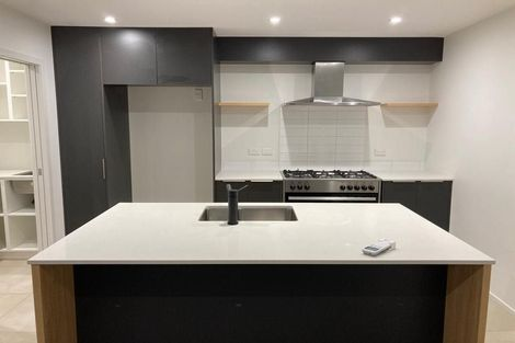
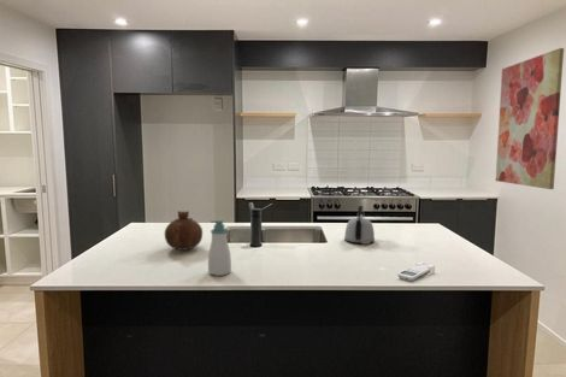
+ wall art (525, 123)
+ kettle (359, 223)
+ soap bottle (219, 246)
+ teapot (184, 229)
